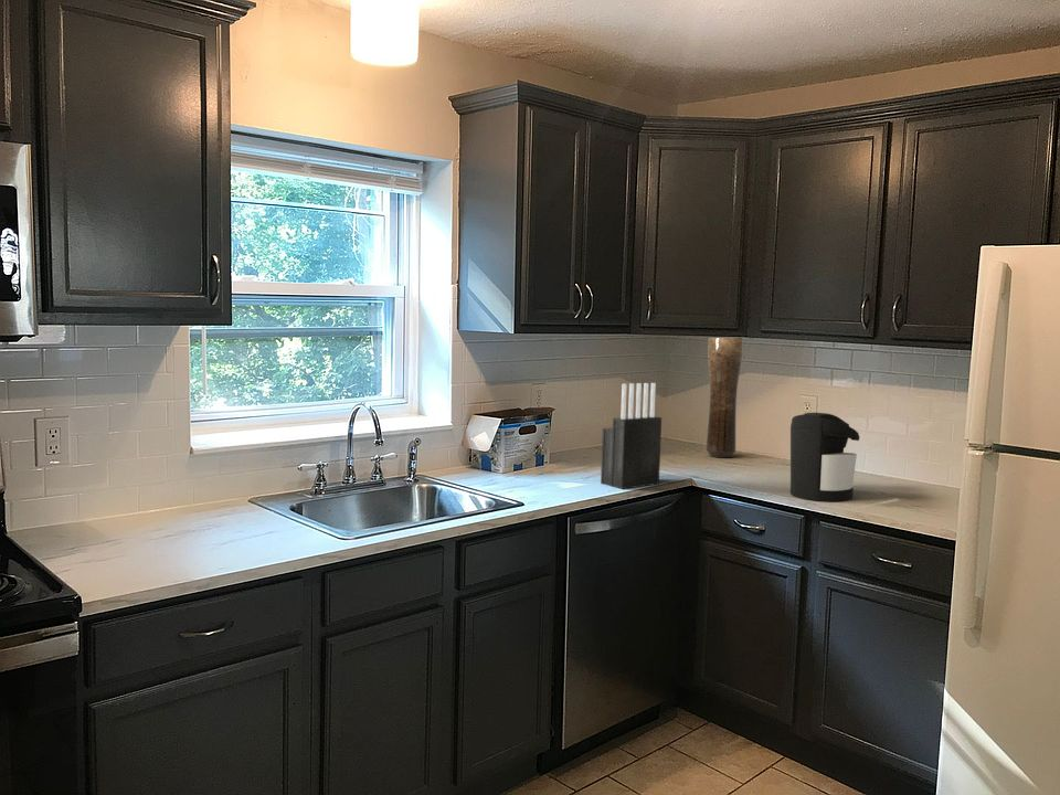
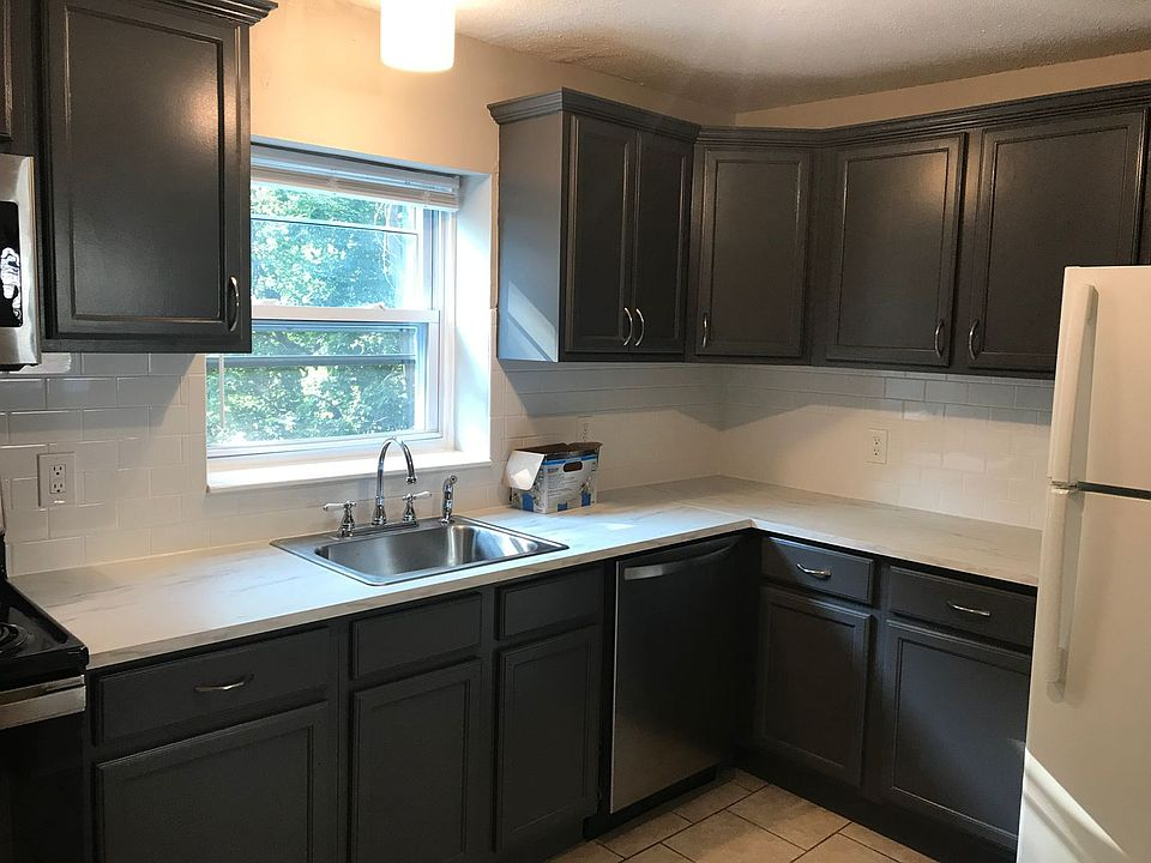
- vase (723, 389)
- coffee maker (825, 453)
- knife block (629, 433)
